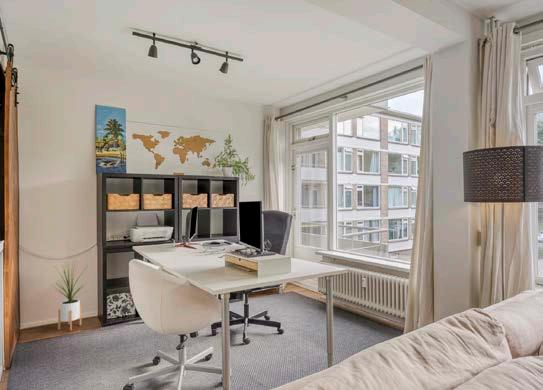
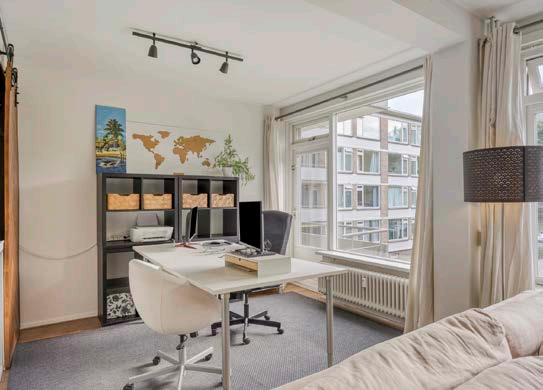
- house plant (70, 293)
